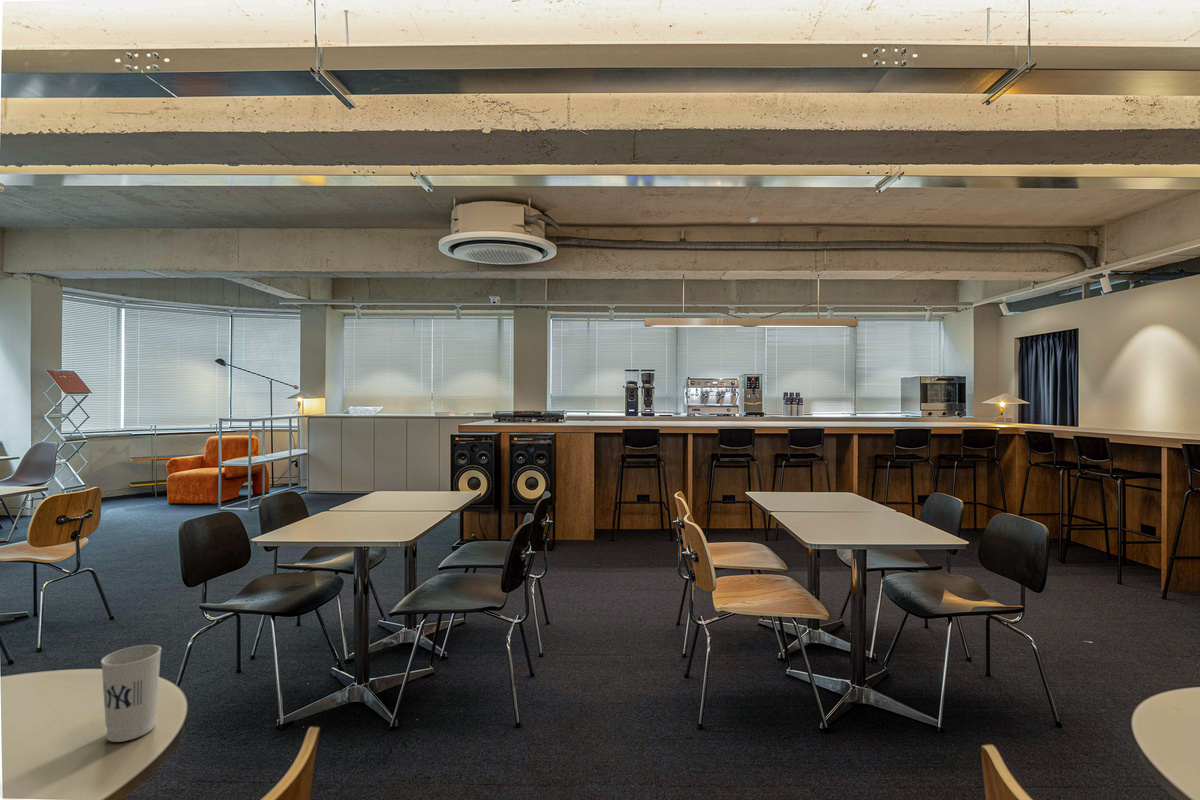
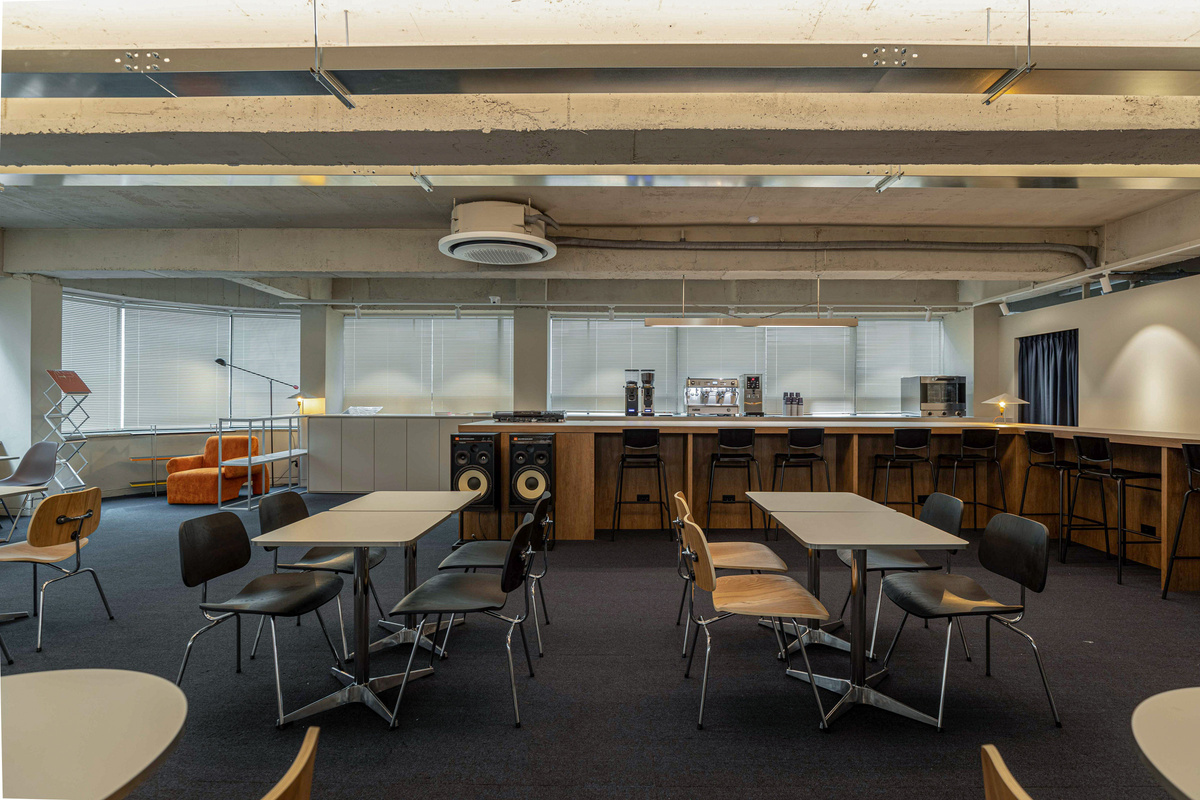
- cup (131, 692)
